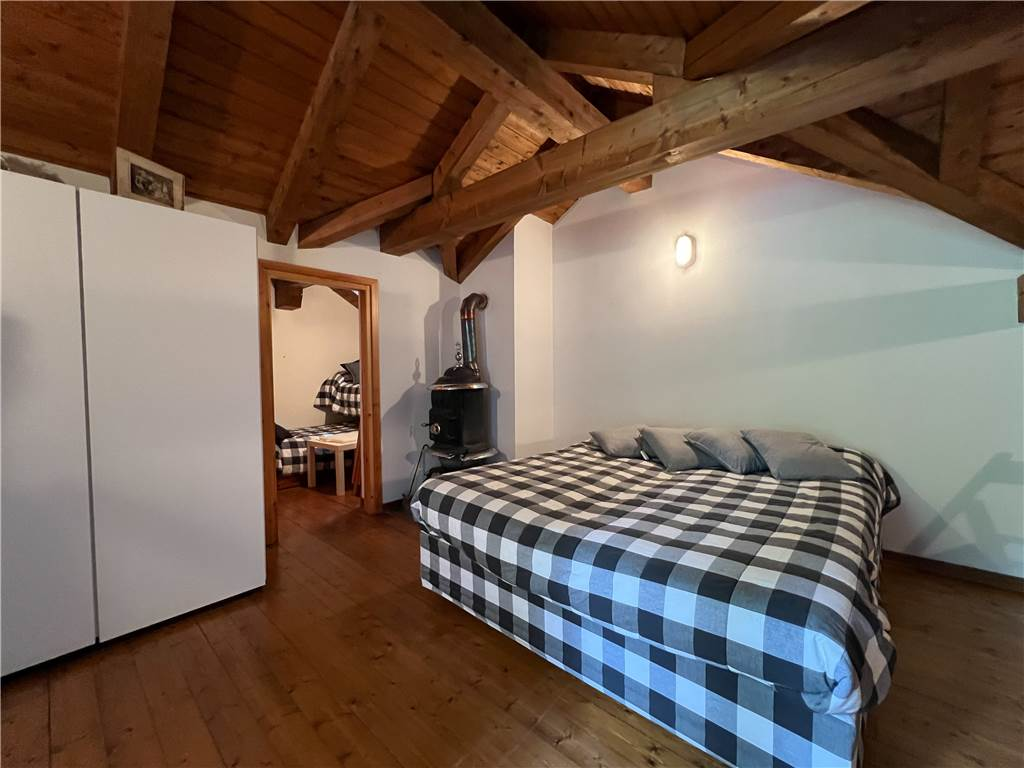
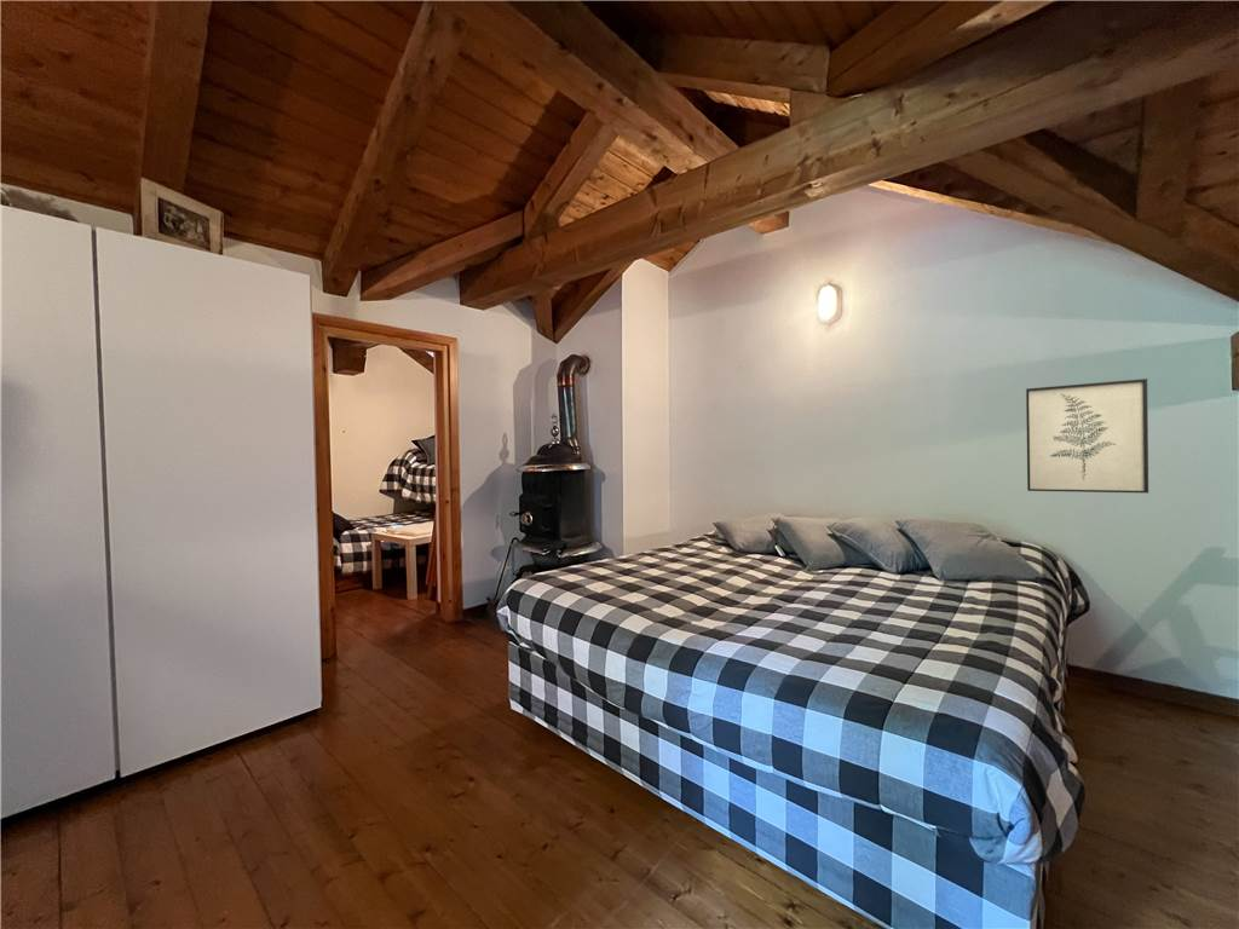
+ wall art (1083, 438)
